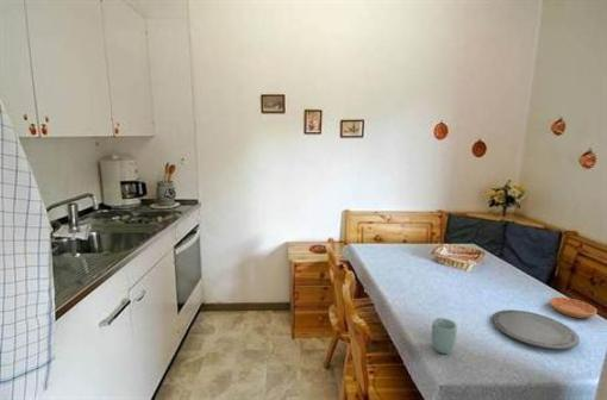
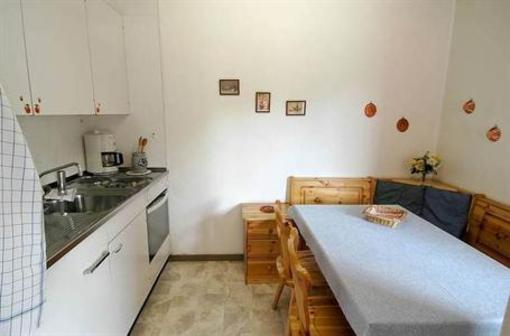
- saucer (571, 307)
- plate (532, 329)
- cup (443, 336)
